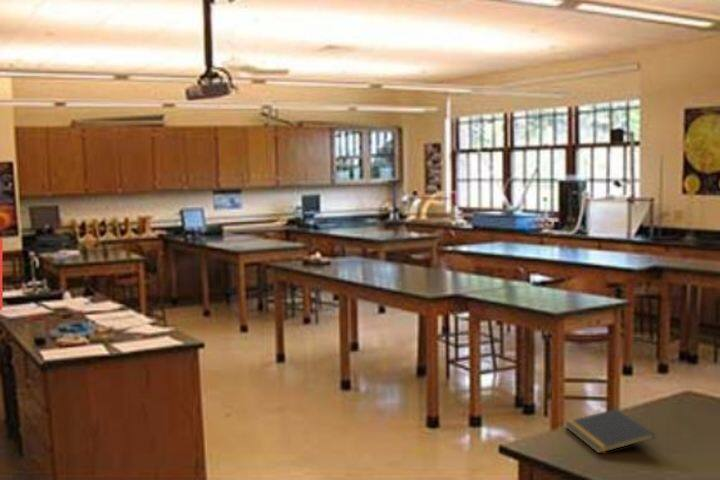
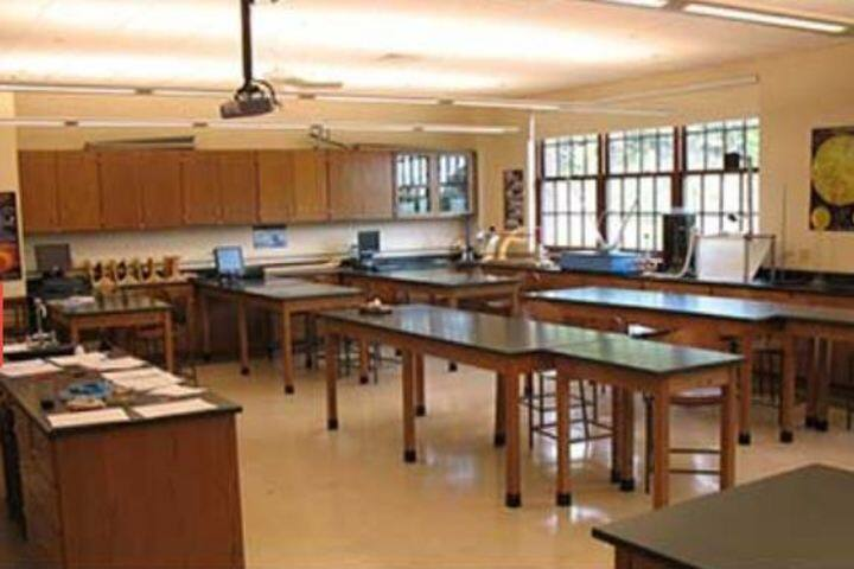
- notepad (607, 429)
